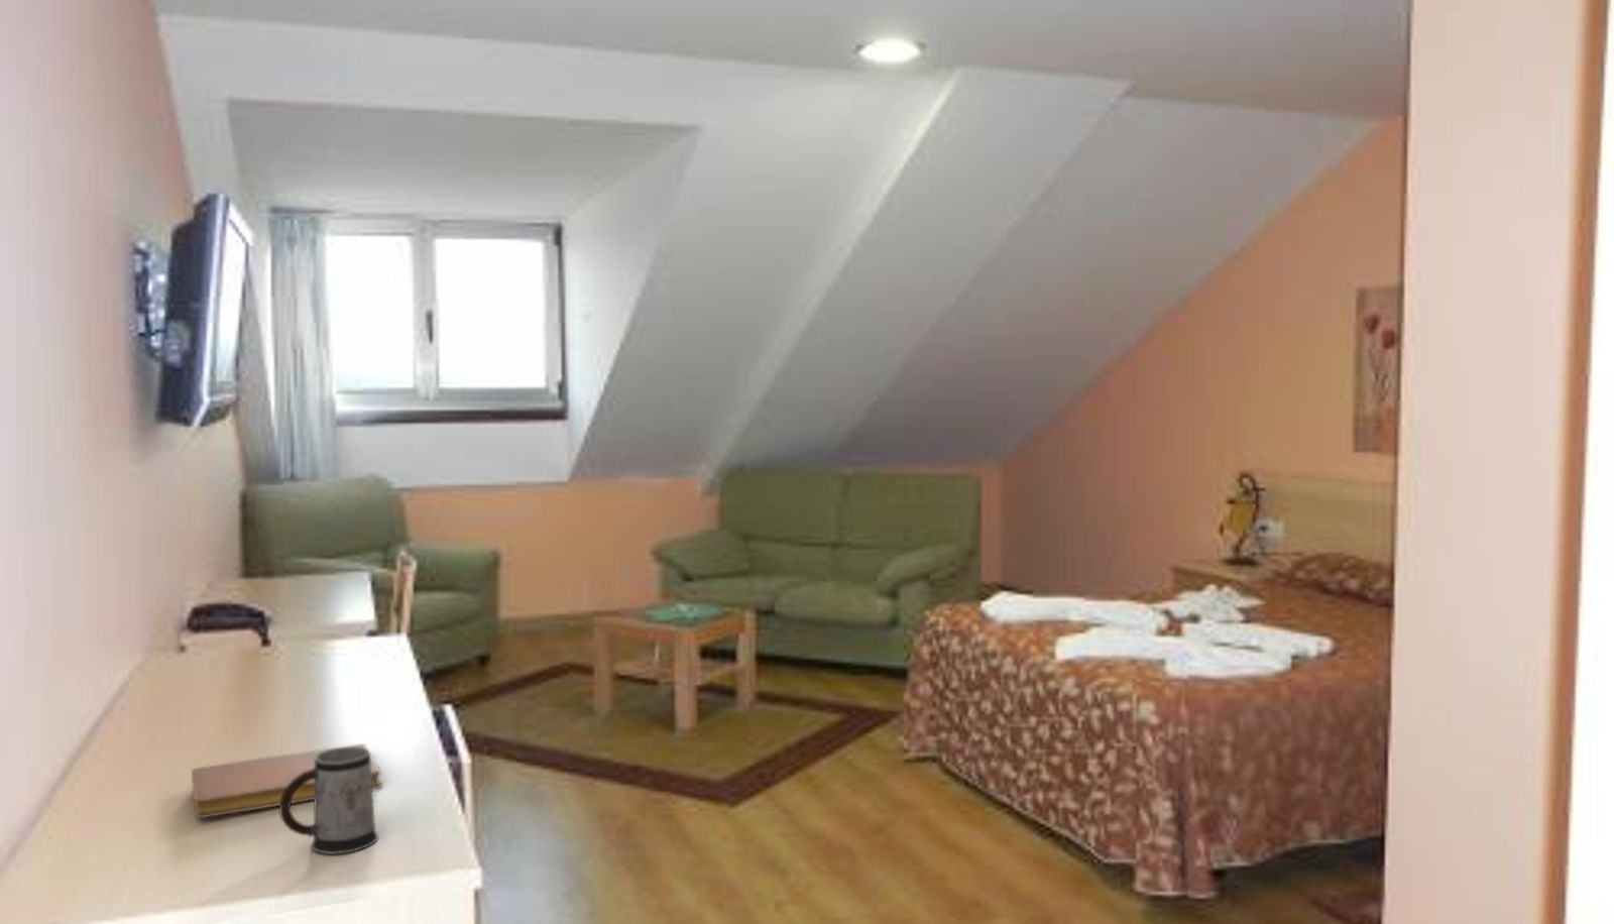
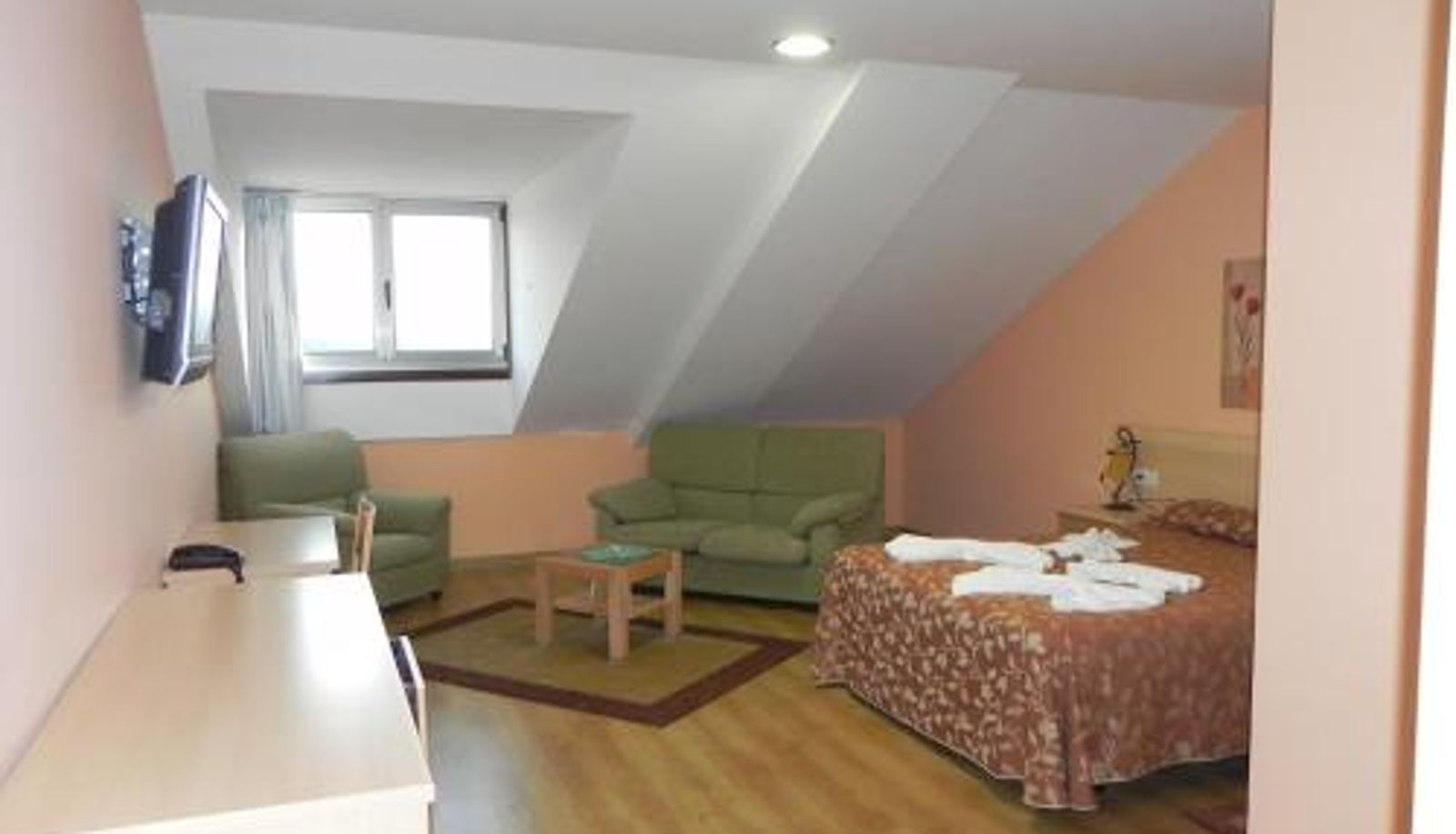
- mug (329, 801)
- notebook (286, 777)
